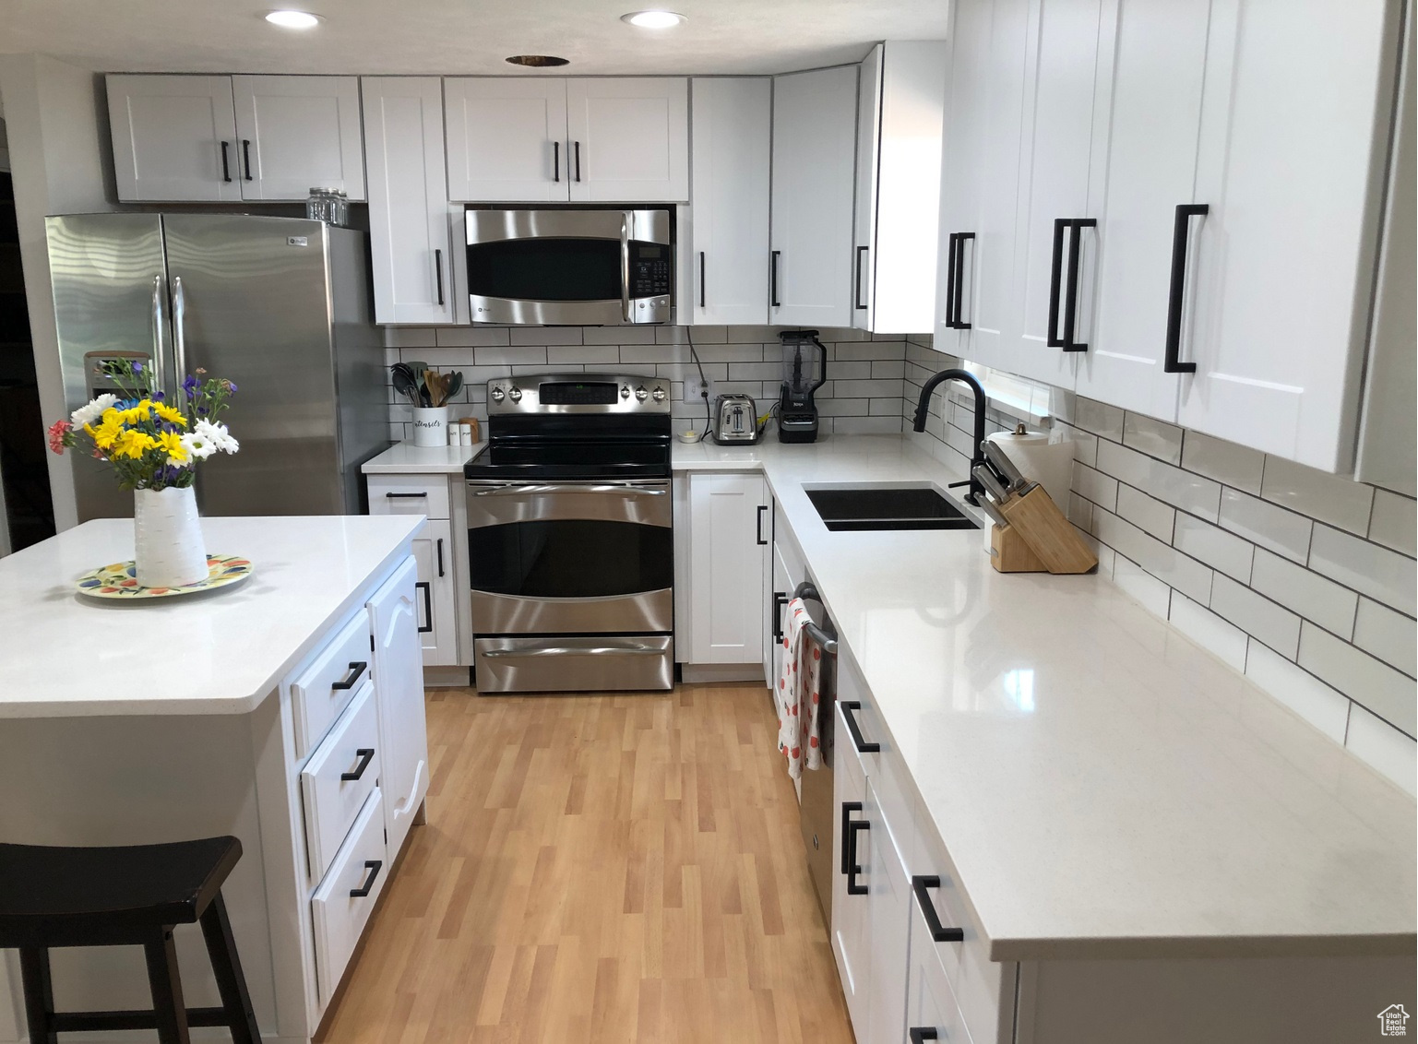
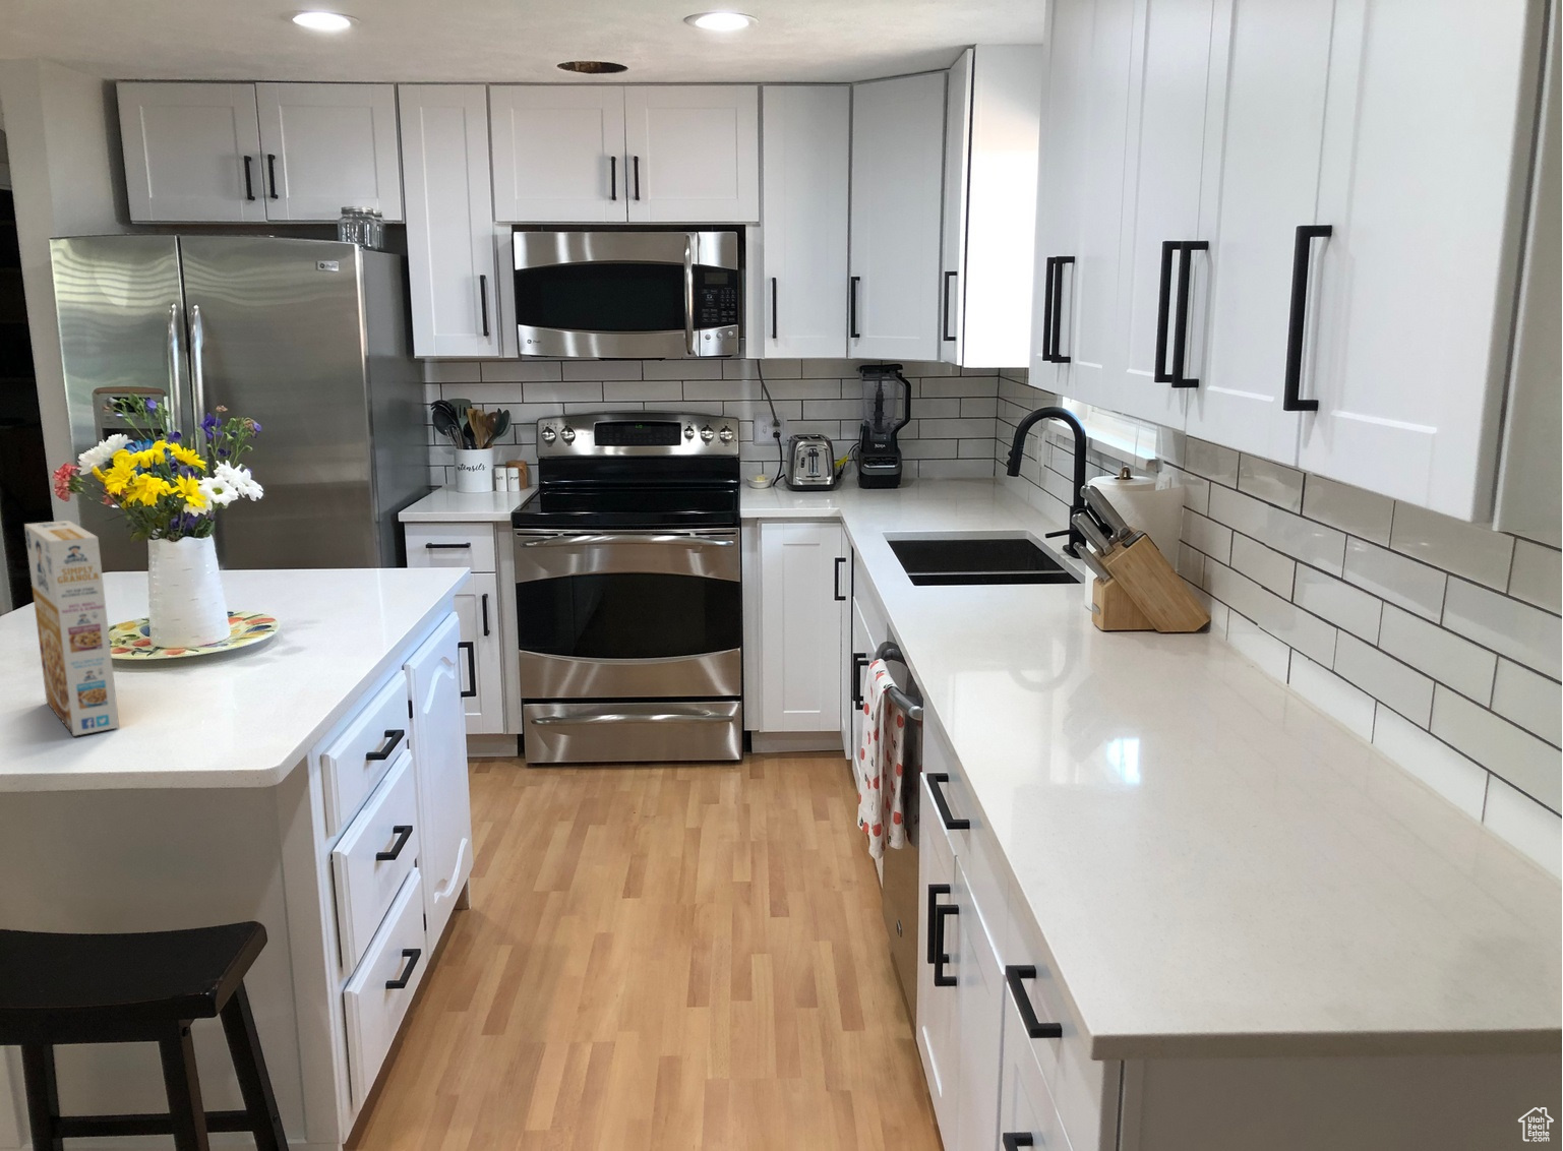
+ cereal box (70, 623)
